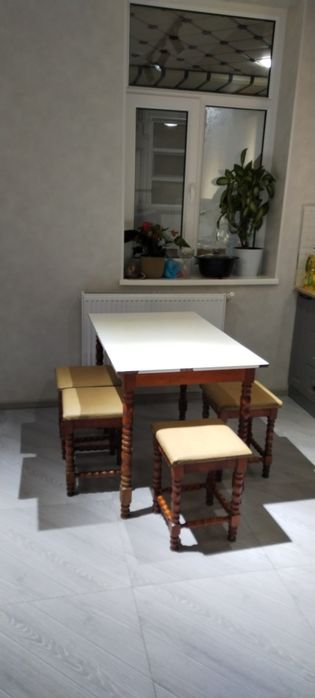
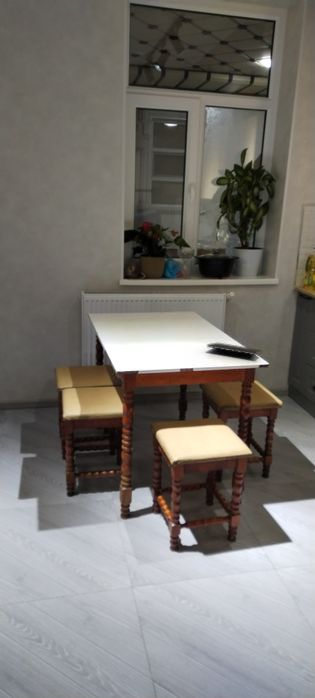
+ notepad (235, 348)
